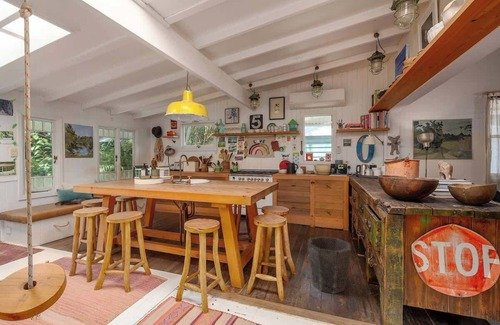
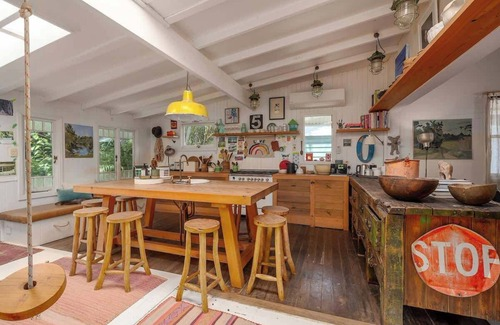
- waste bin (328, 264)
